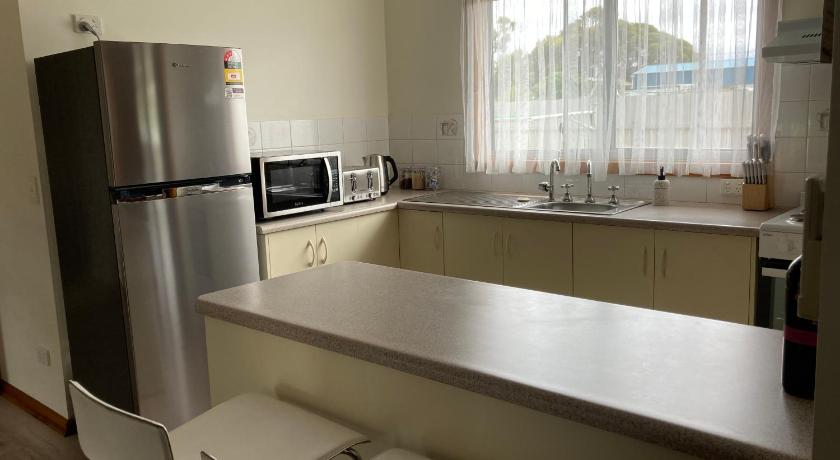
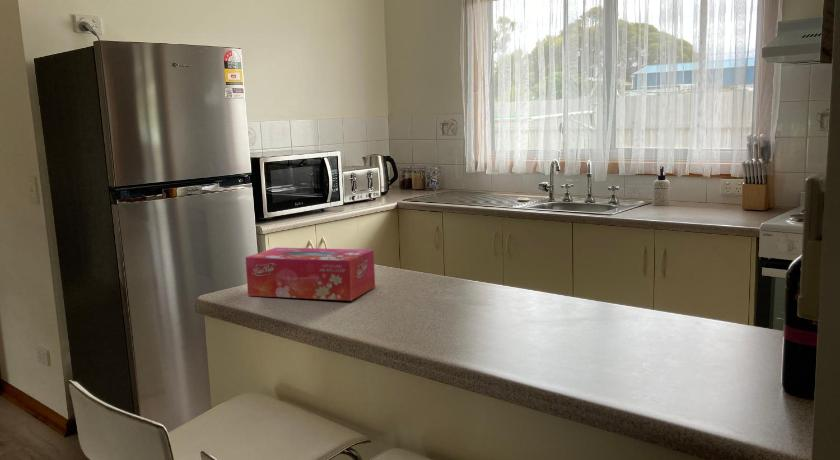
+ tissue box (311, 272)
